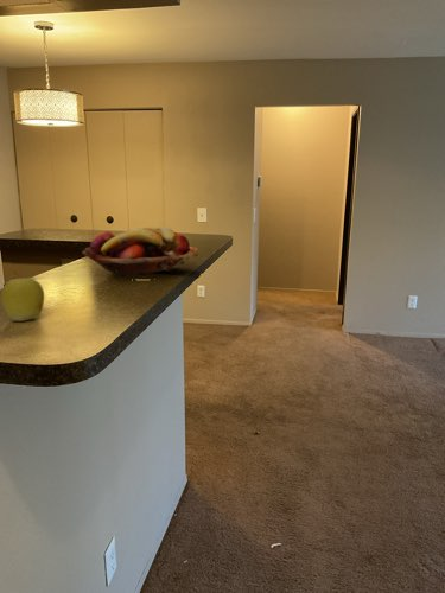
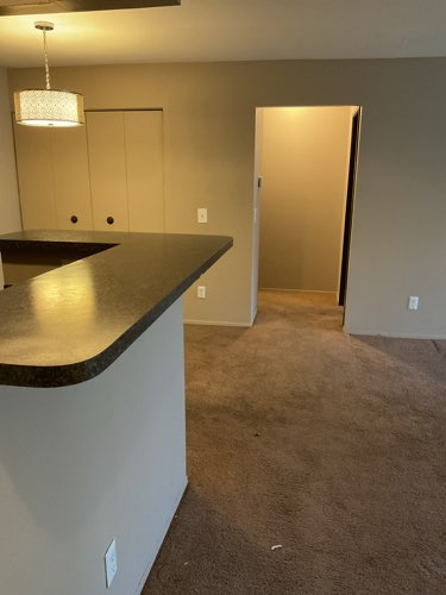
- apple (23, 294)
- fruit basket (144, 249)
